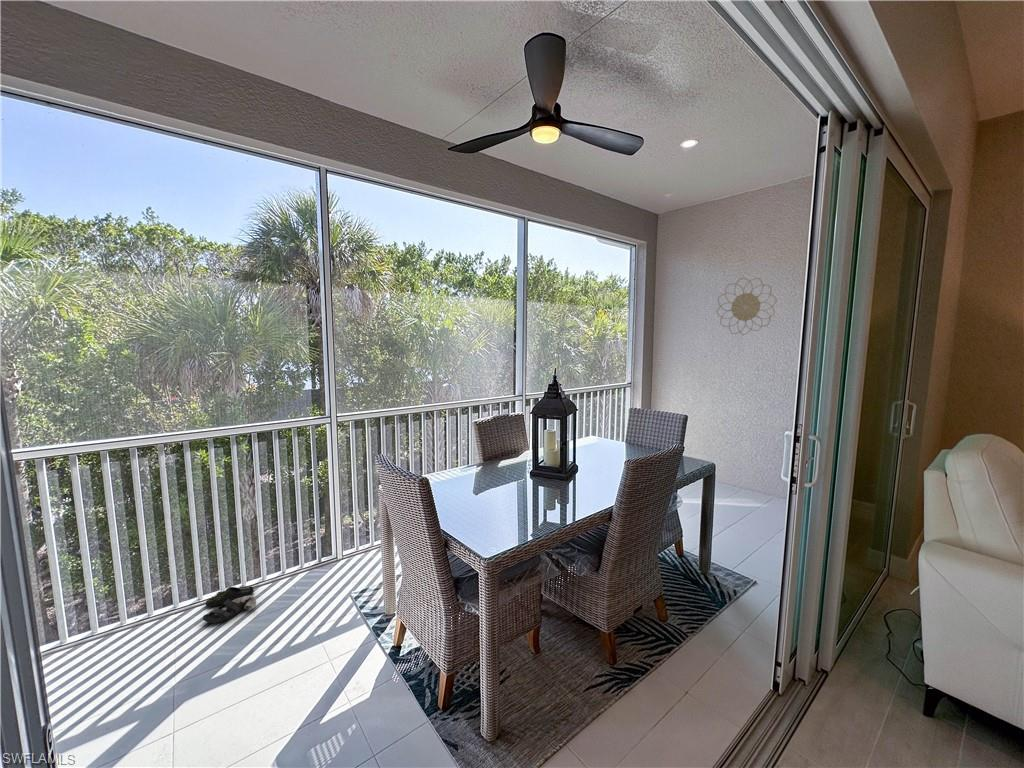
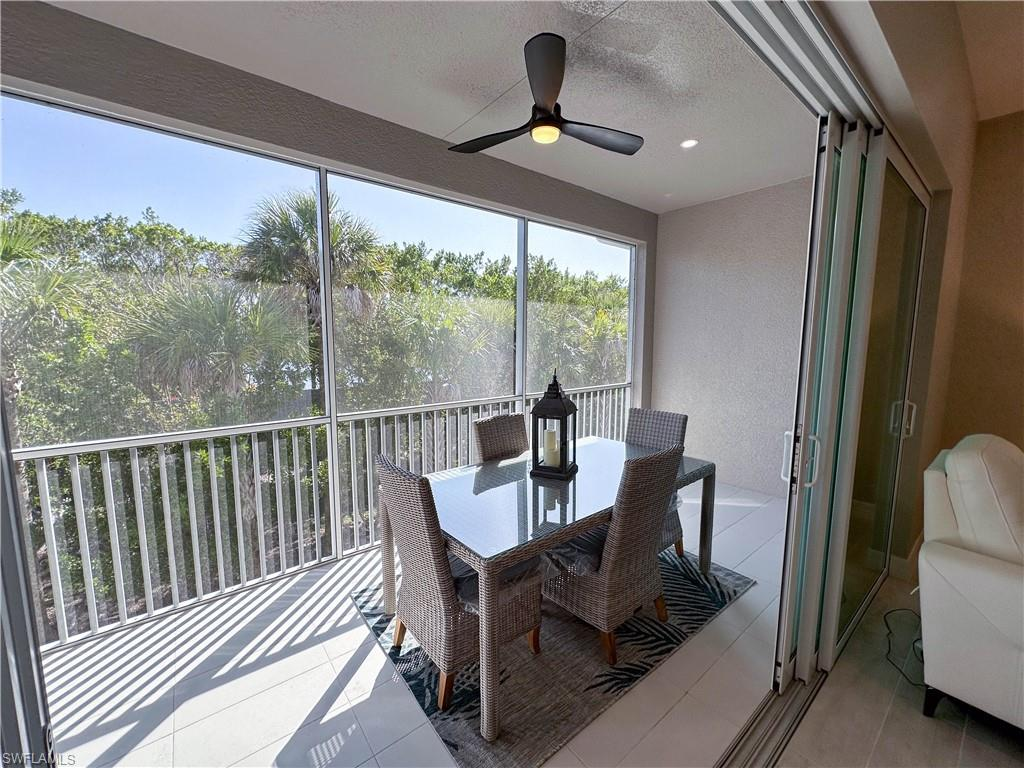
- decorative wall piece (745, 306)
- shoe (231, 599)
